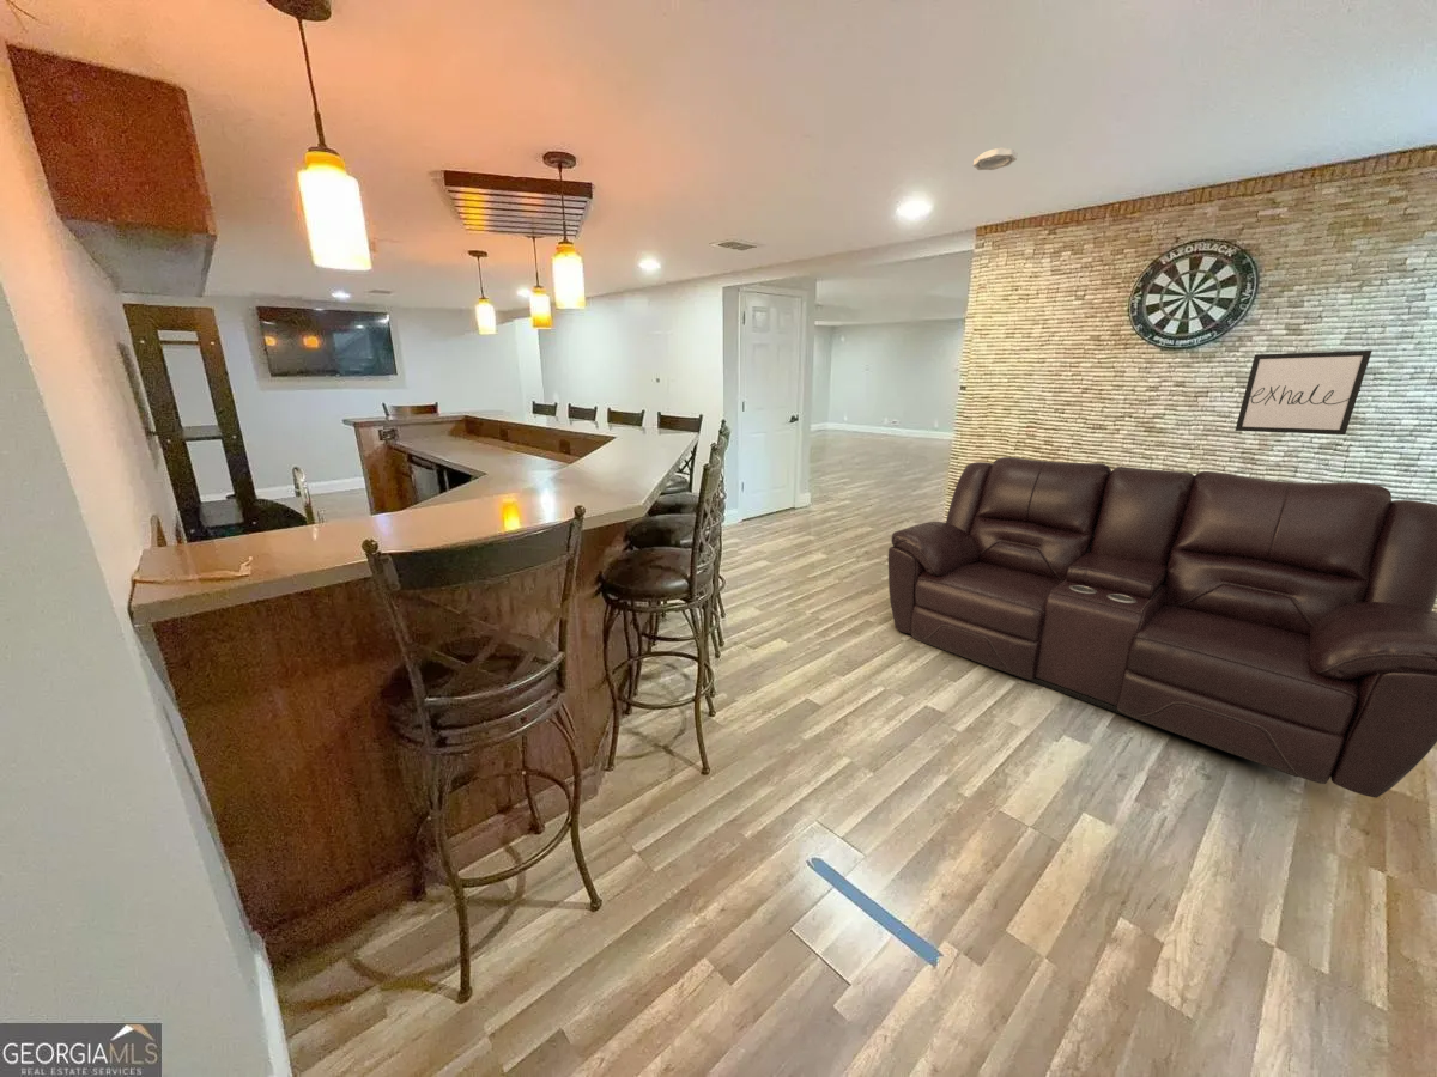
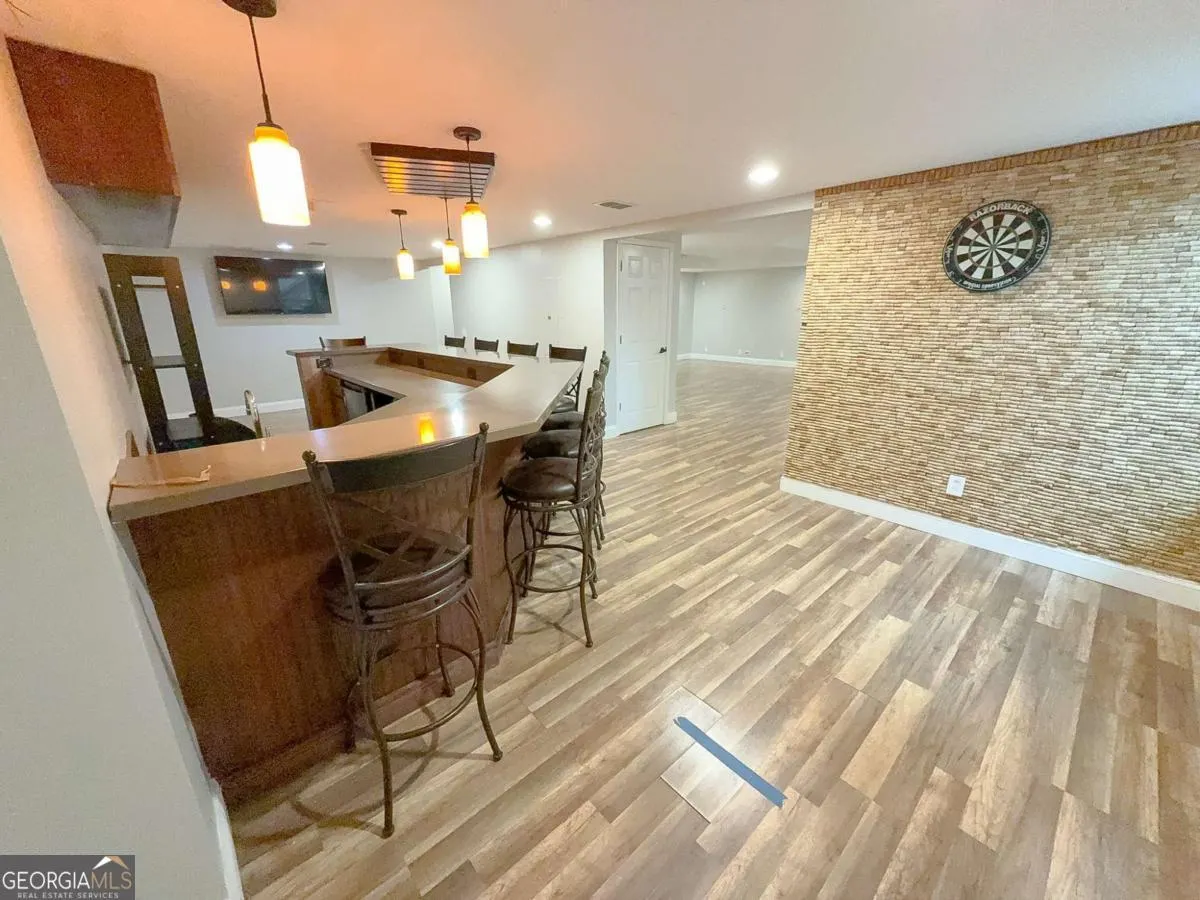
- sofa (1115, 576)
- smoke detector (995, 156)
- wall art (1298, 393)
